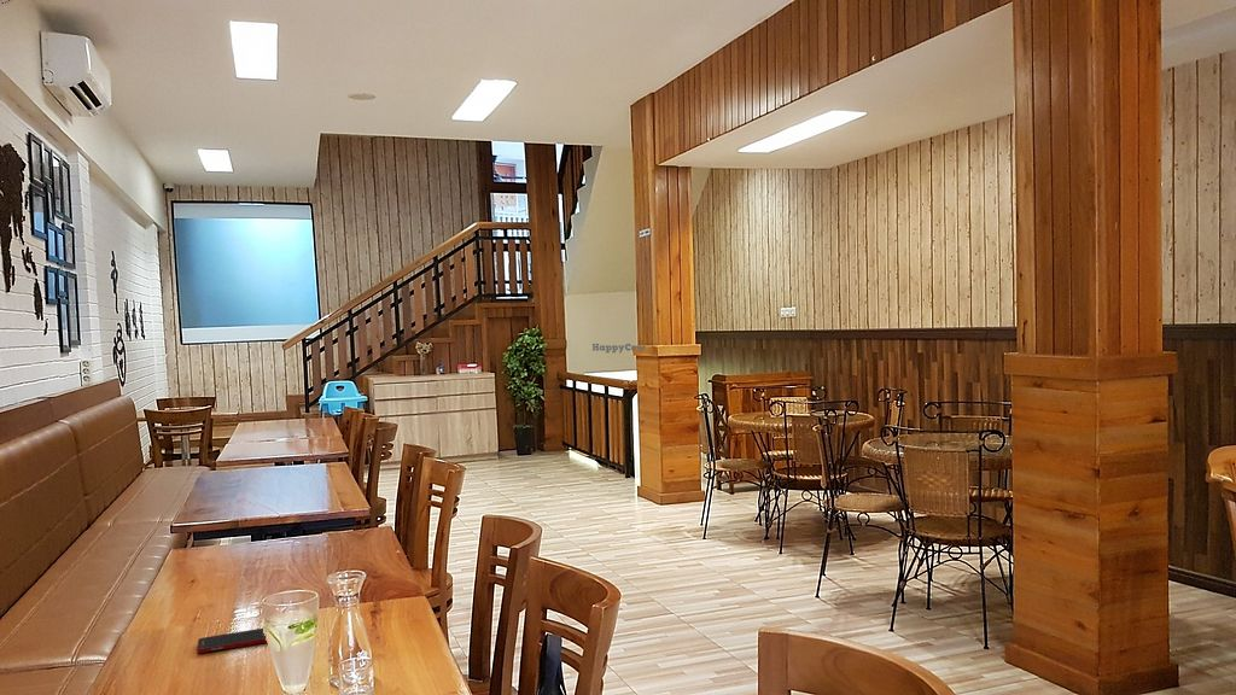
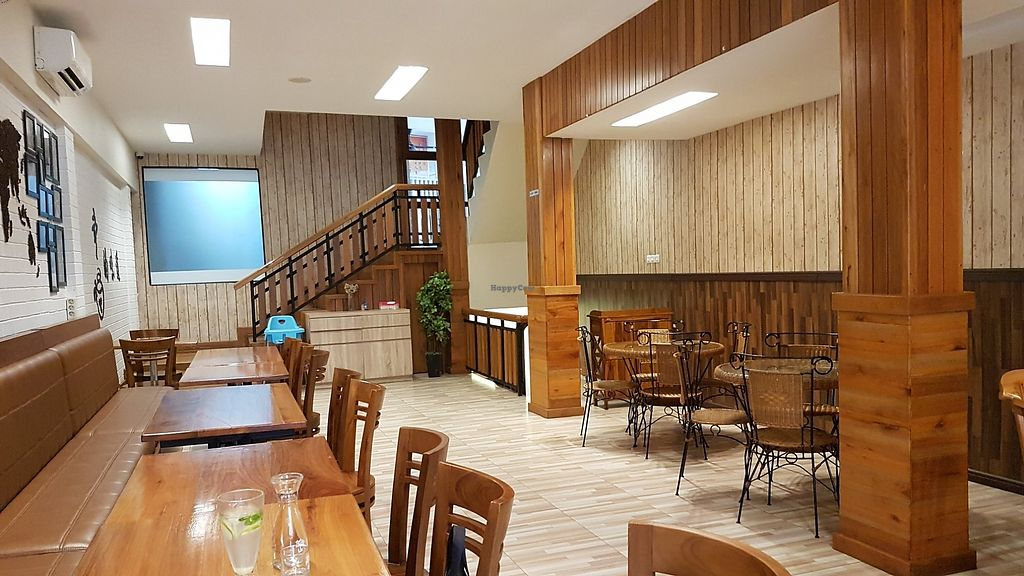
- cell phone (234, 639)
